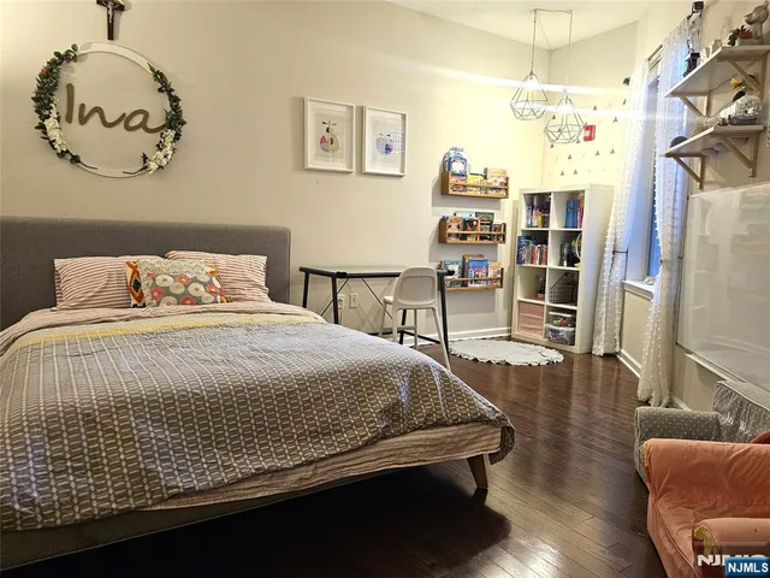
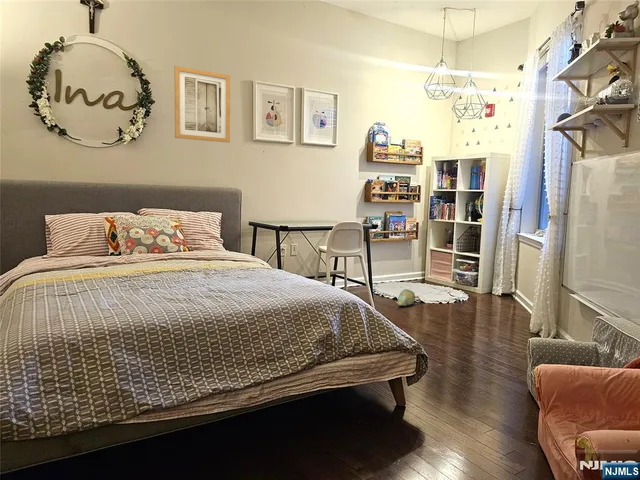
+ plush toy (405, 298)
+ wall art (203, 105)
